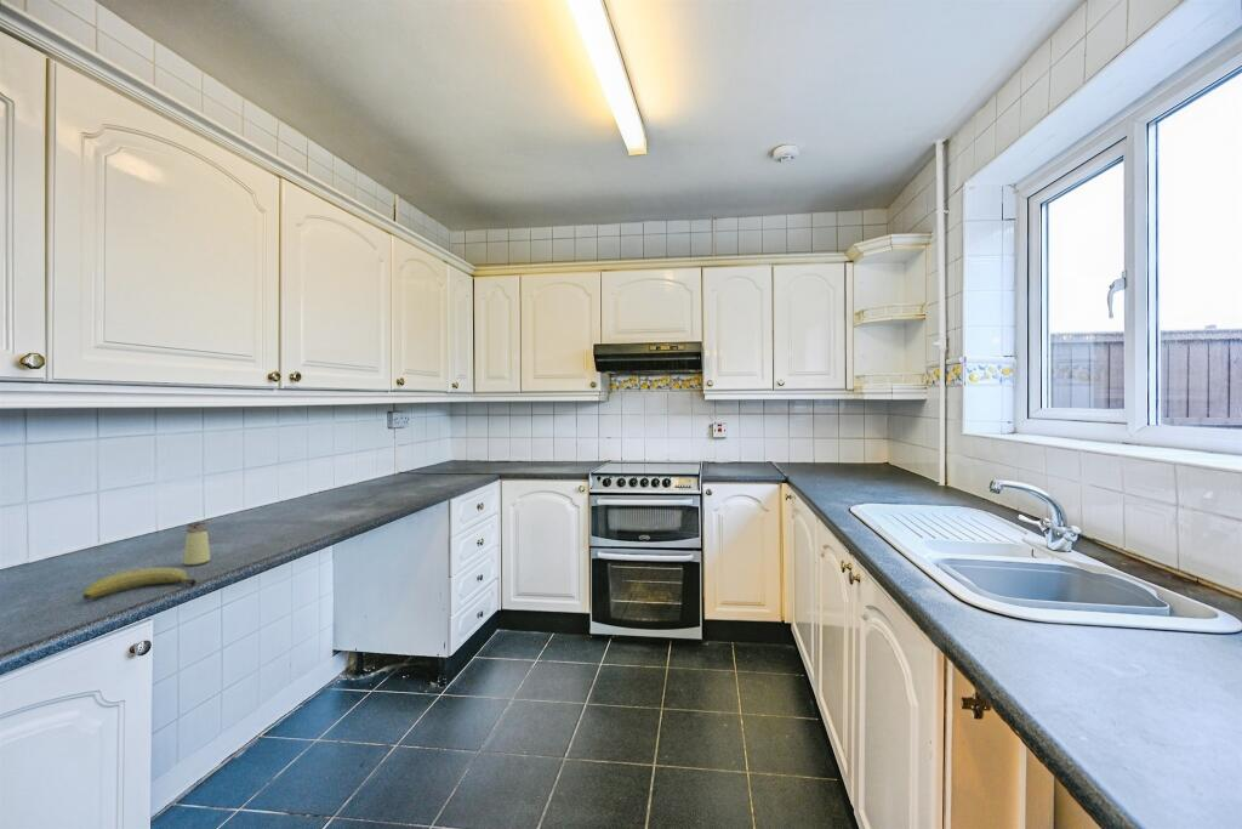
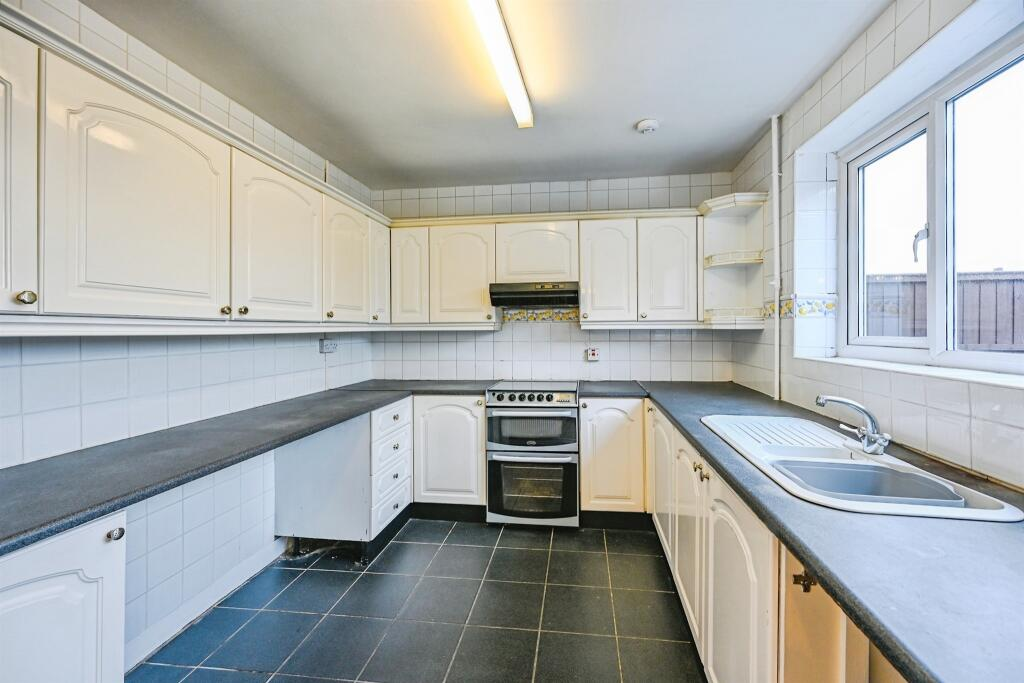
- saltshaker (196, 543)
- fruit (144, 580)
